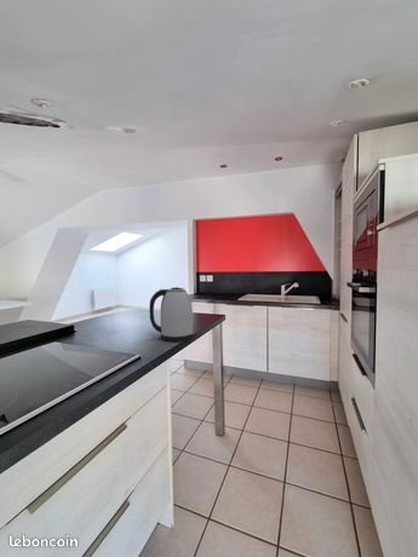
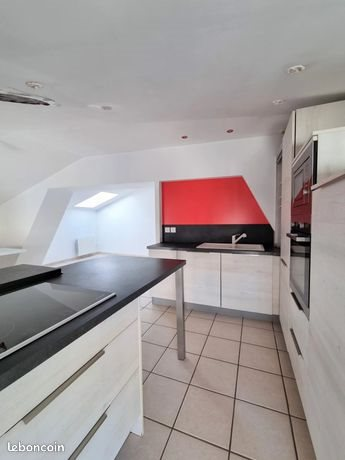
- kettle (171, 311)
